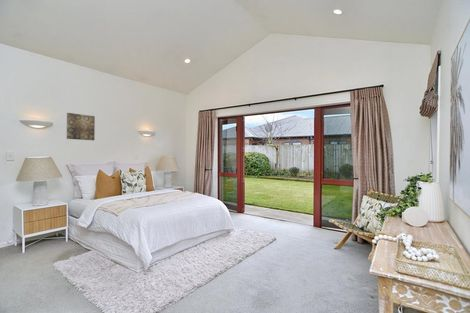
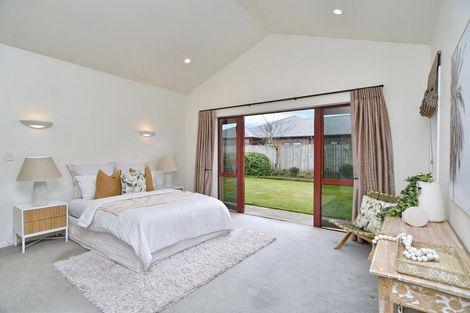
- wall art (81, 127)
